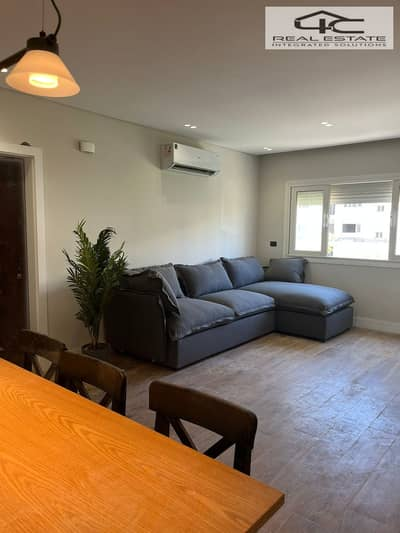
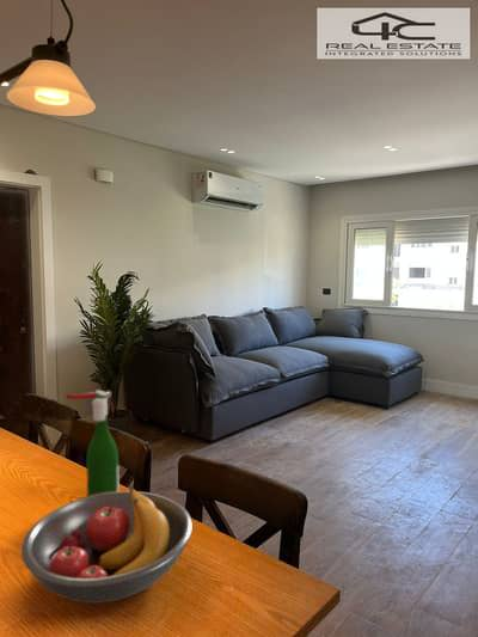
+ wine bottle (96, 442)
+ fruit bowl (111, 545)
